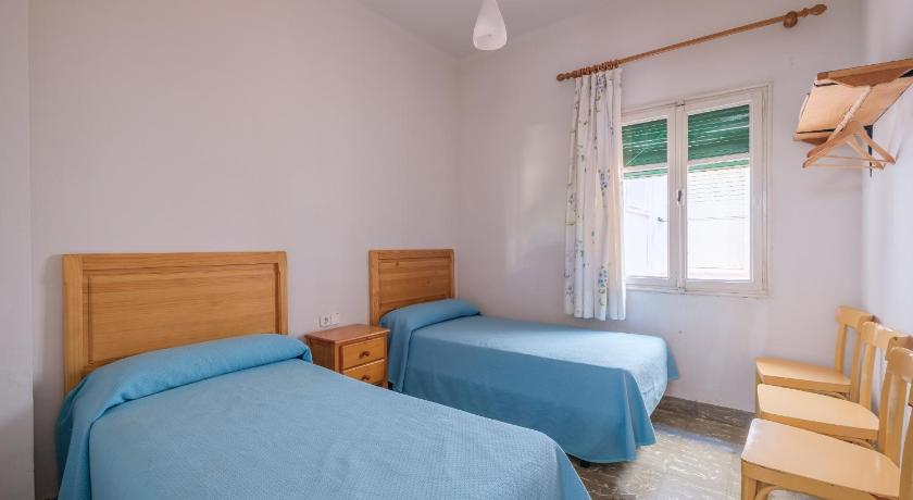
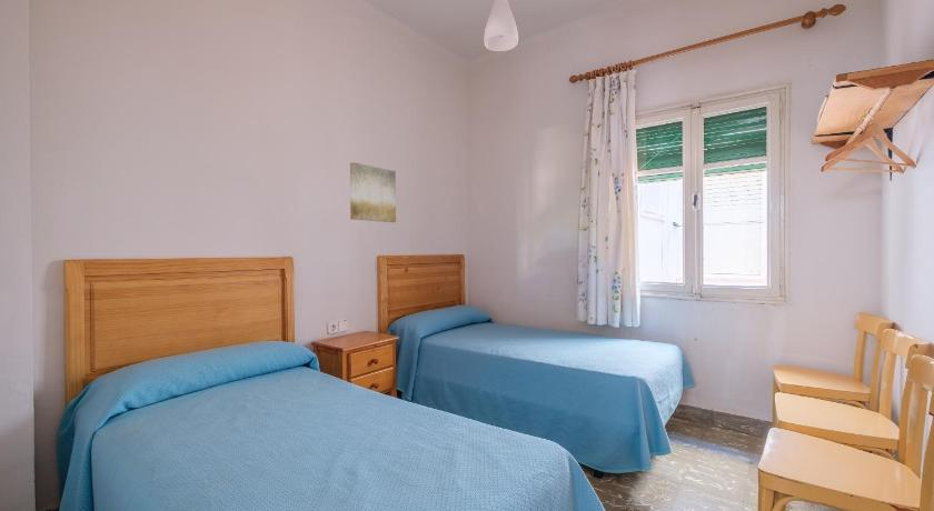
+ wall art (374, 193)
